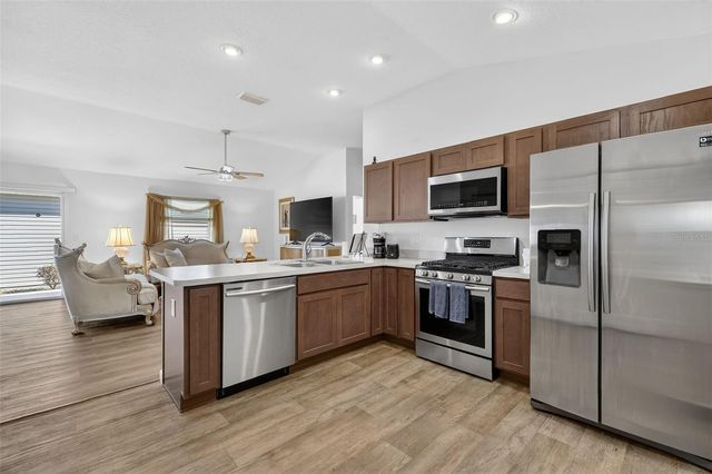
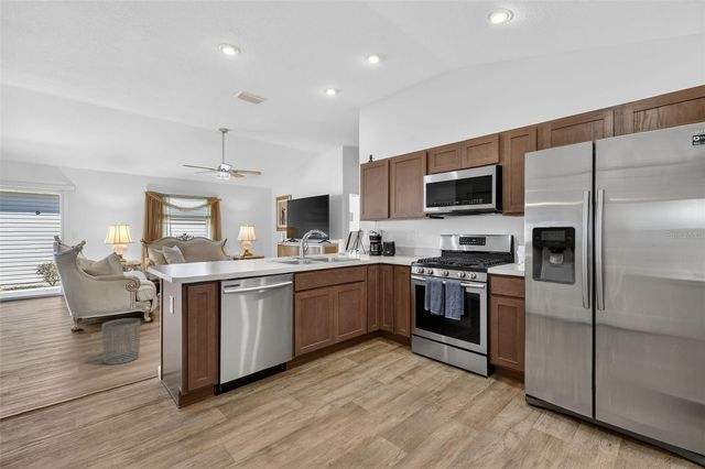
+ waste bin (121, 340)
